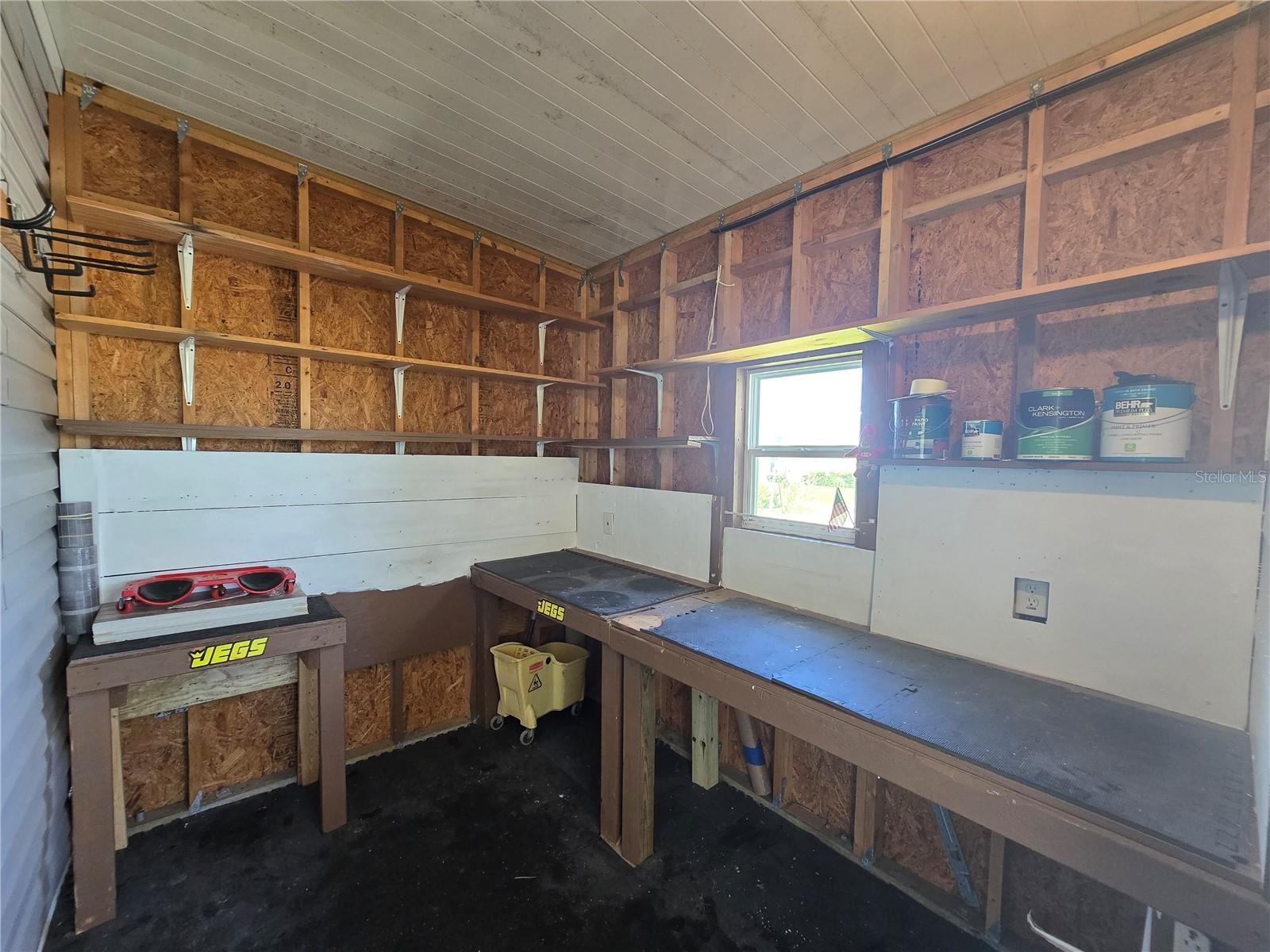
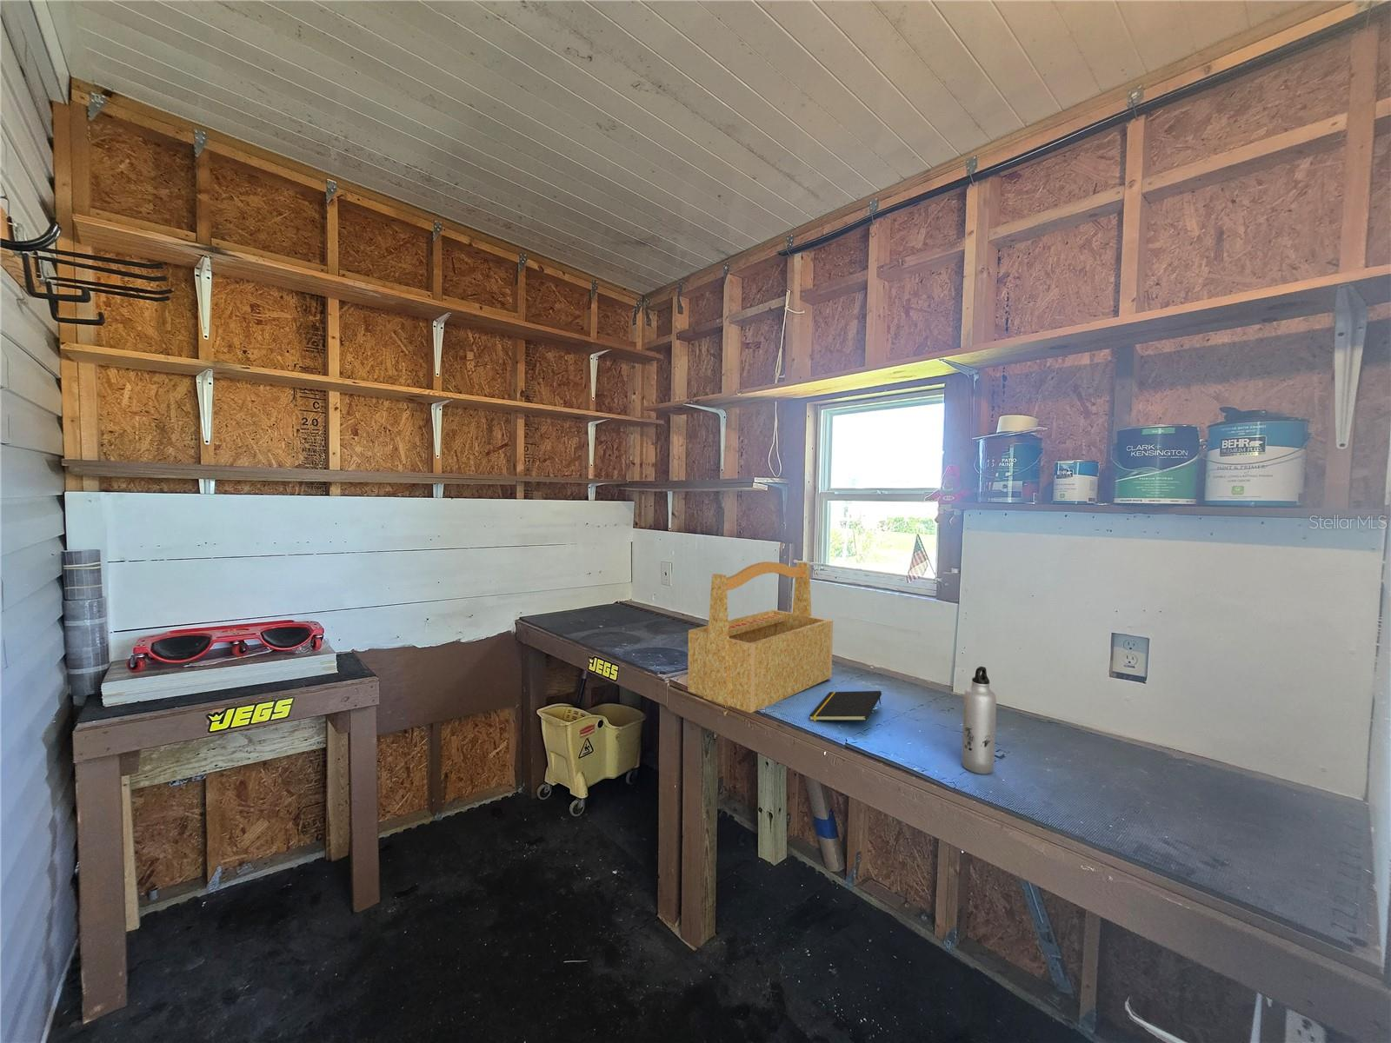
+ toolbox (763, 623)
+ notepad (846, 704)
+ water bottle (979, 717)
